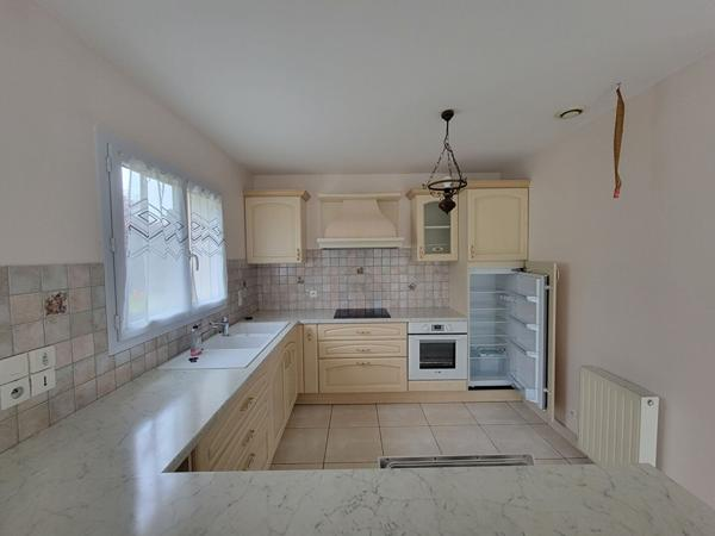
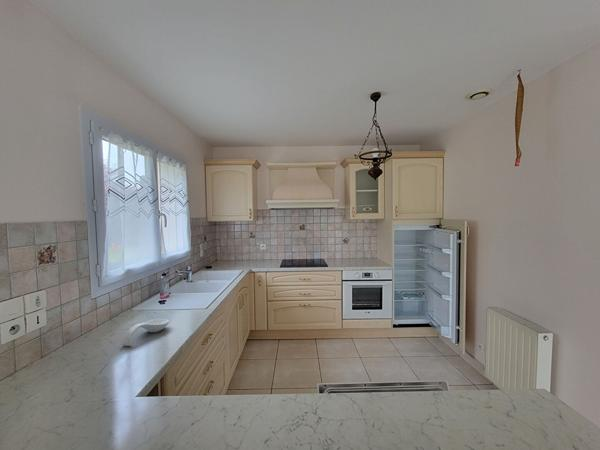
+ spoon rest (147, 327)
